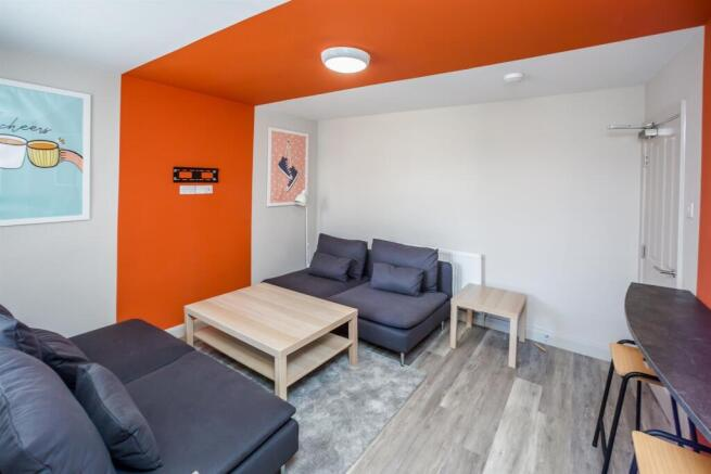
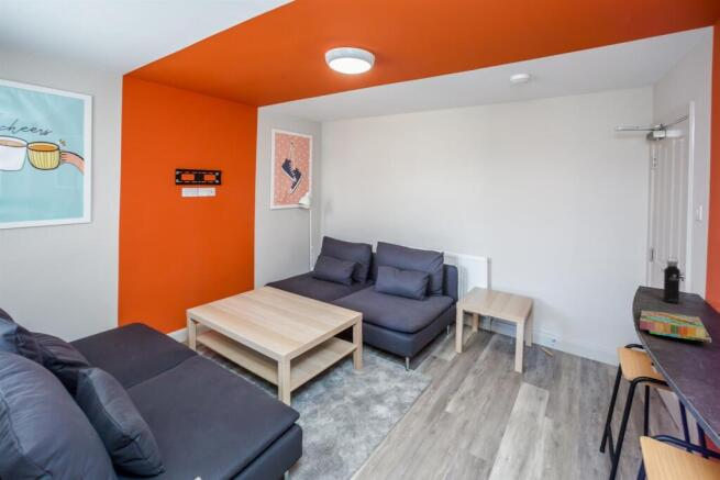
+ board game (672, 323)
+ water bottle (672, 279)
